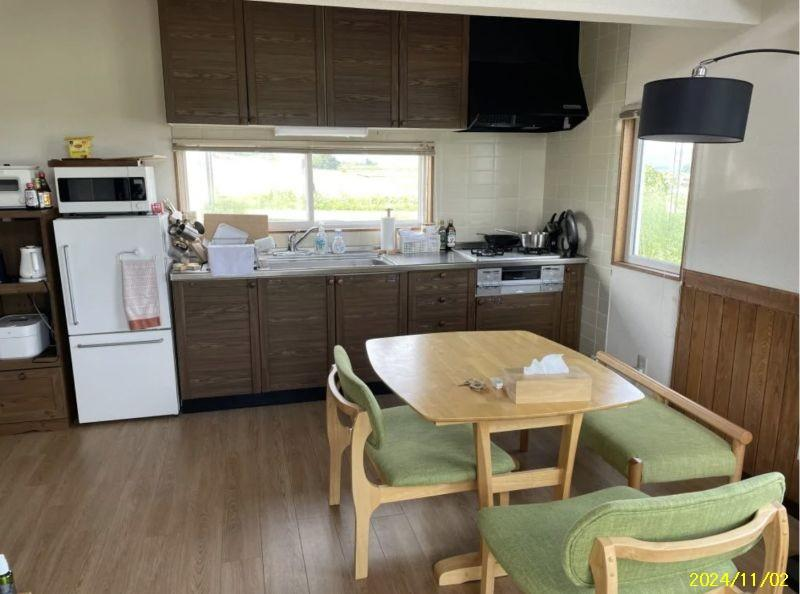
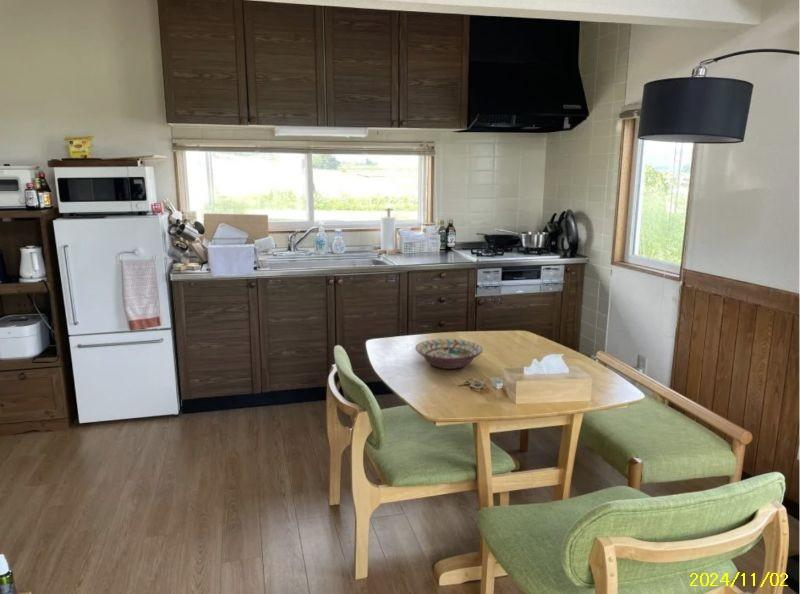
+ decorative bowl (448, 355)
